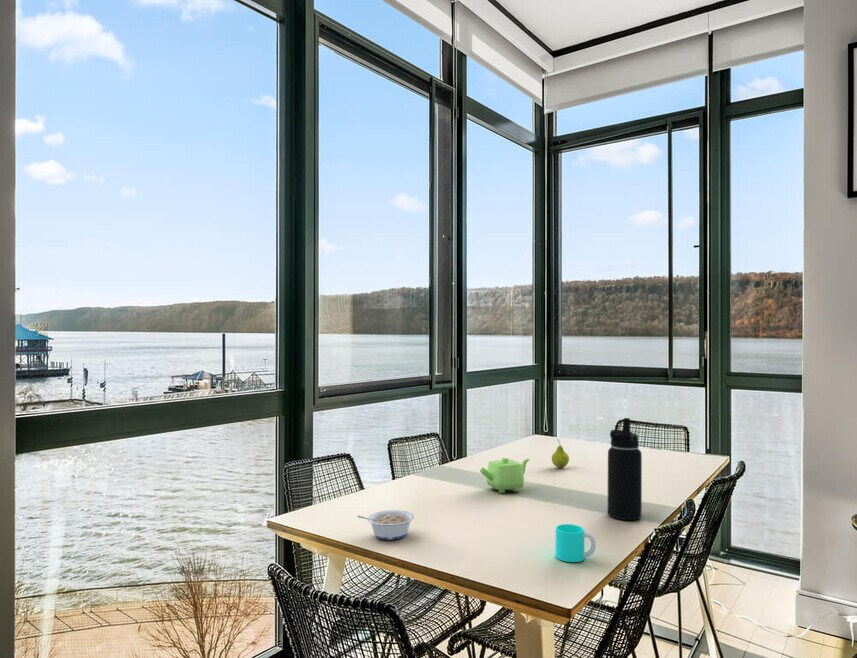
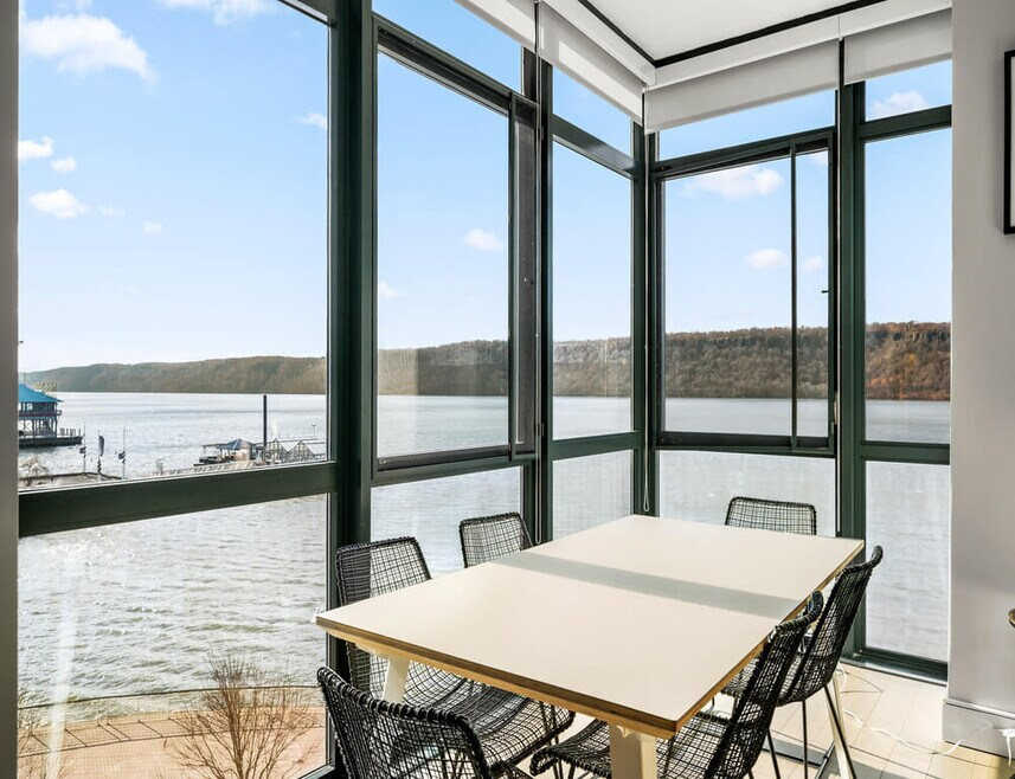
- water bottle (623, 468)
- legume (389, 524)
- cup (575, 543)
- teapot (505, 473)
- fruit (560, 453)
